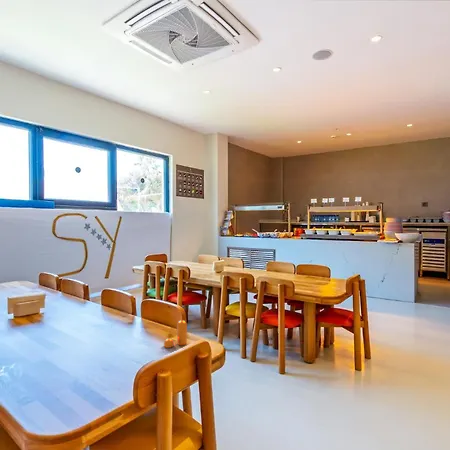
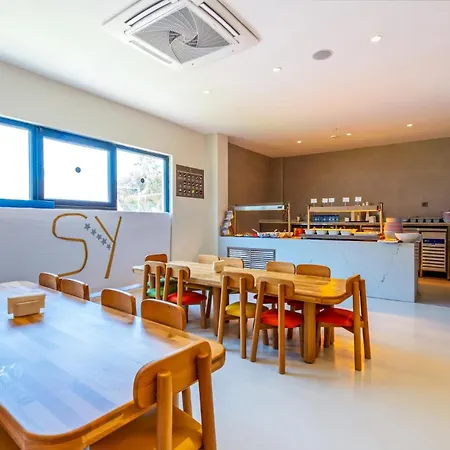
- pepper shaker (177, 333)
